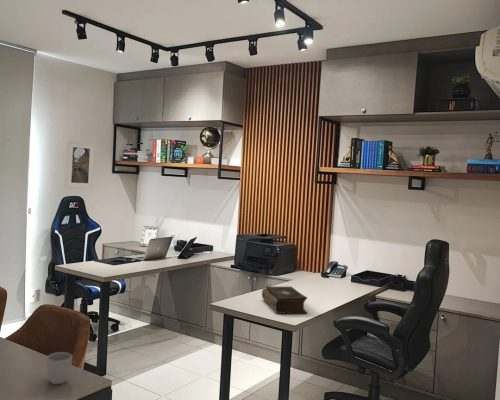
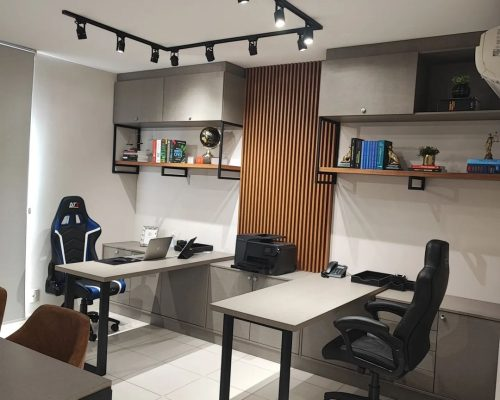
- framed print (80, 165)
- book (284, 298)
- mug (57, 367)
